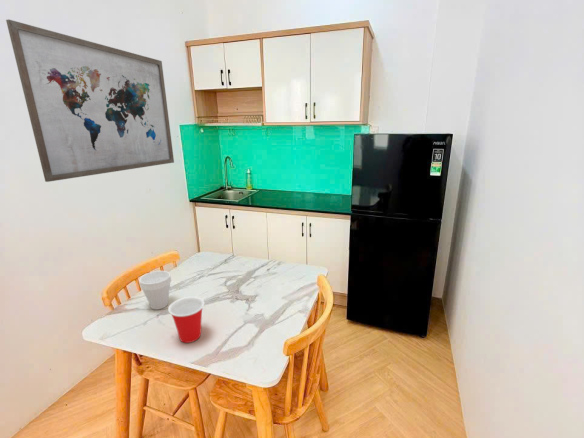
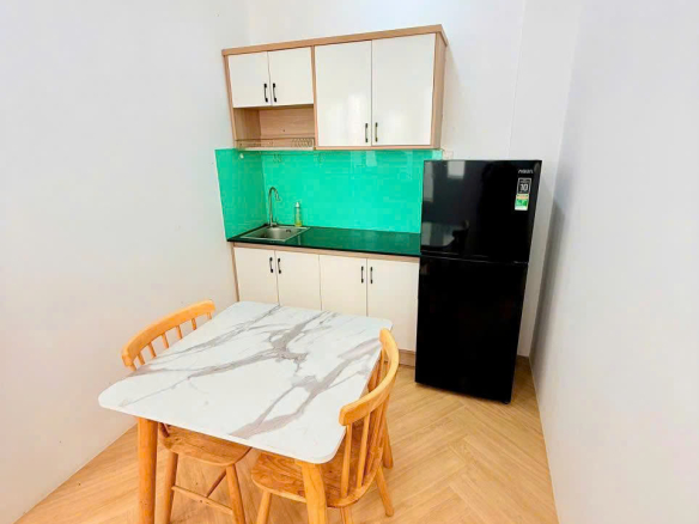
- cup (157, 291)
- wall art (113, 111)
- cup (188, 321)
